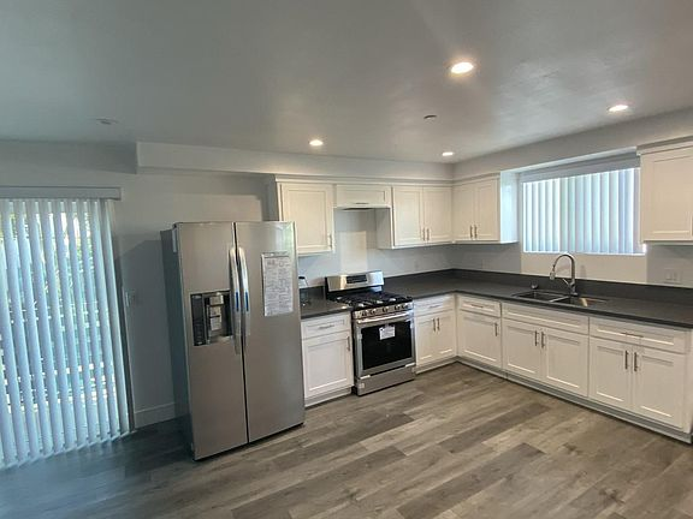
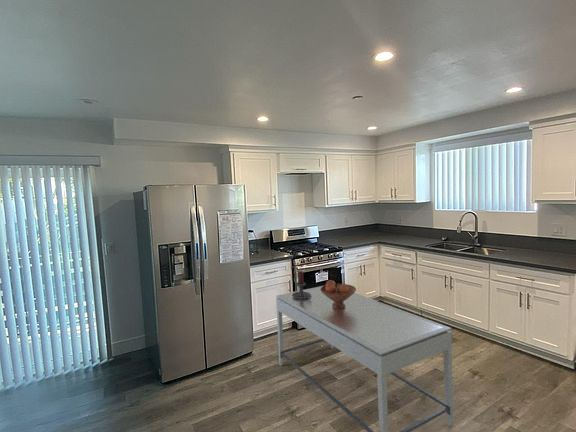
+ candle holder (302, 284)
+ fruit bowl (338, 293)
+ dining table (350, 349)
